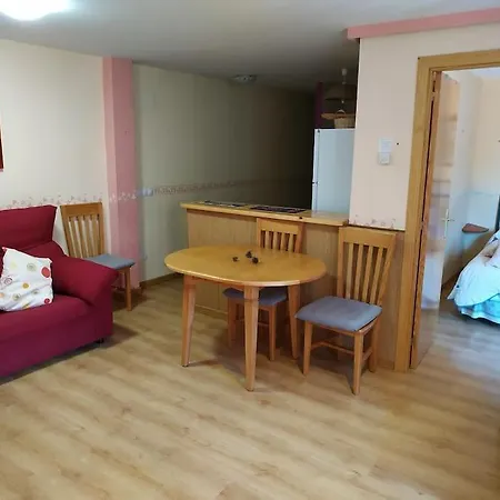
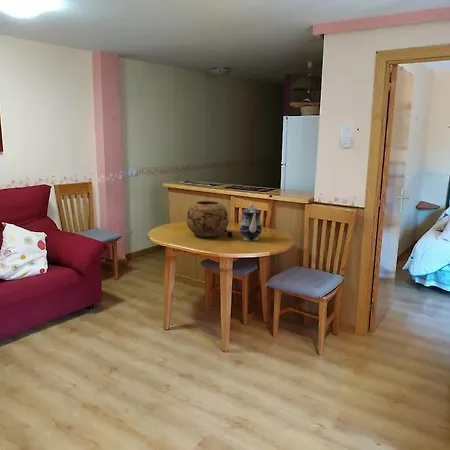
+ teapot (251, 221)
+ decorative bowl (207, 218)
